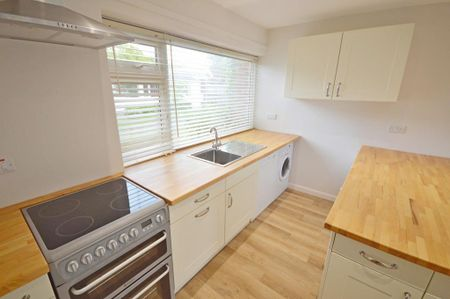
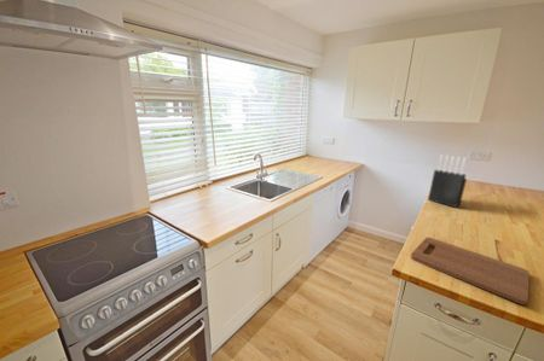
+ knife block (448, 179)
+ cutting board (465, 263)
